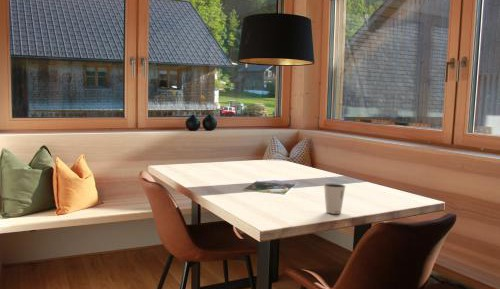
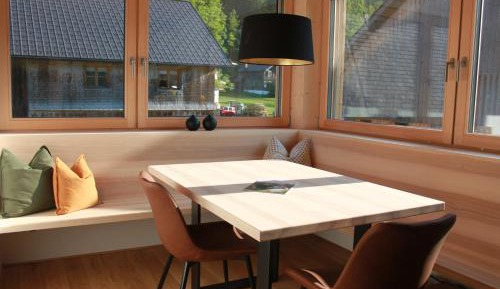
- dixie cup (334, 198)
